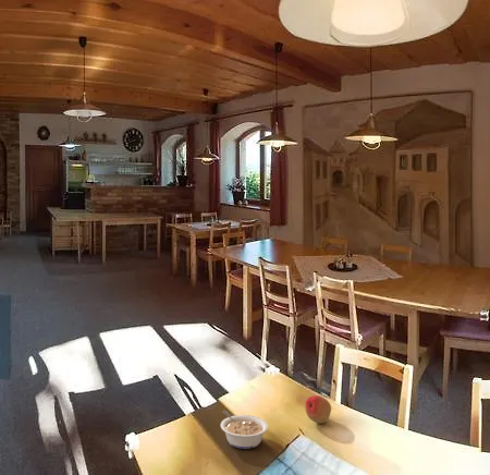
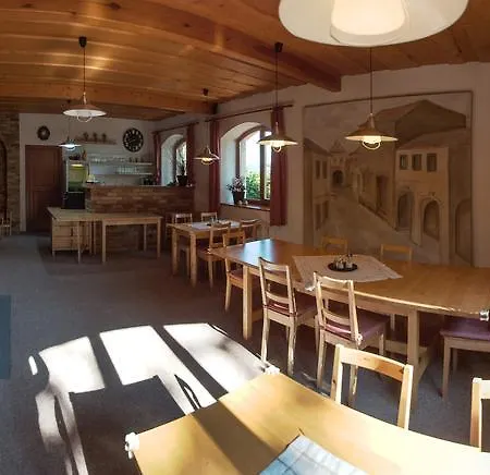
- legume (242, 430)
- fruit (317, 409)
